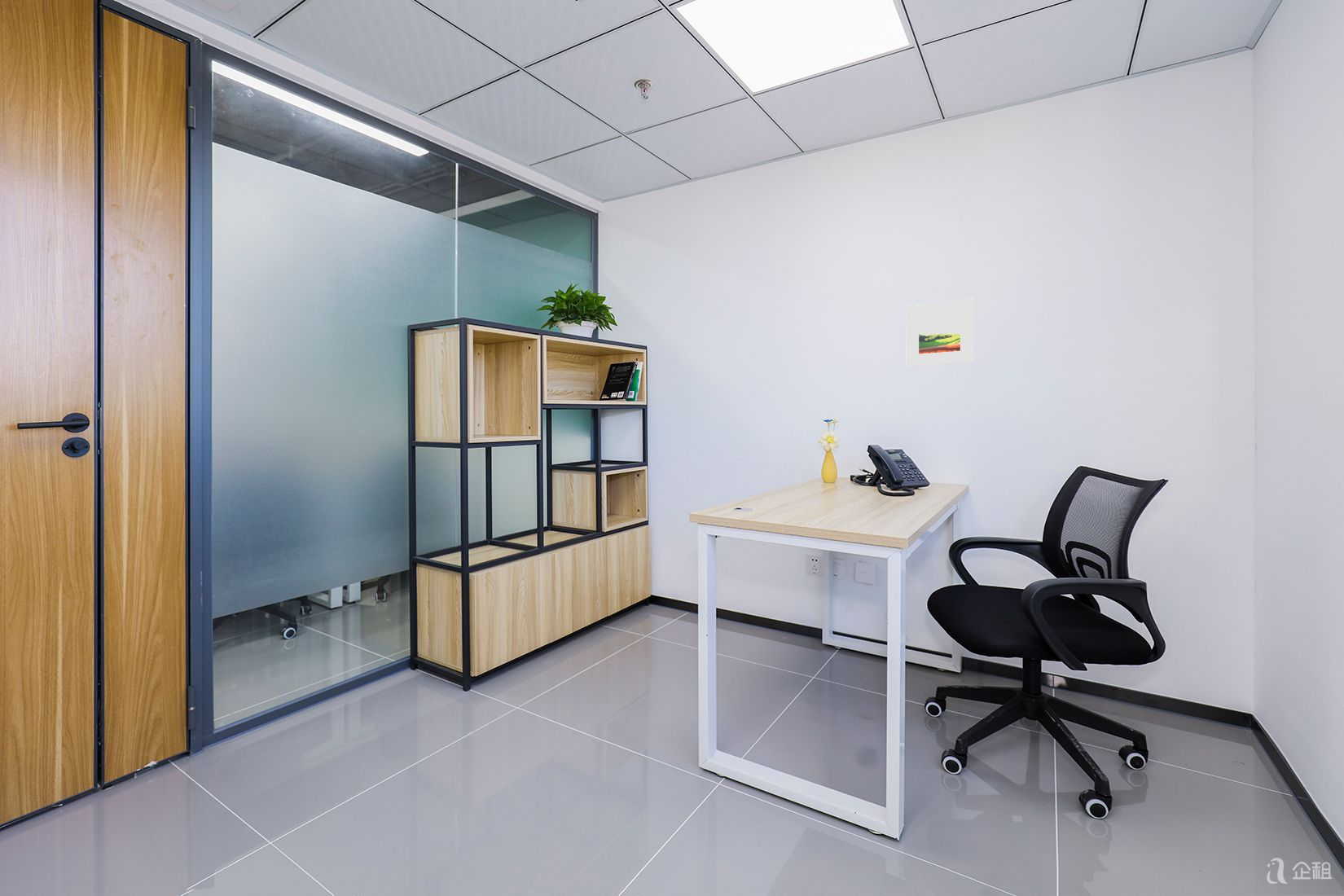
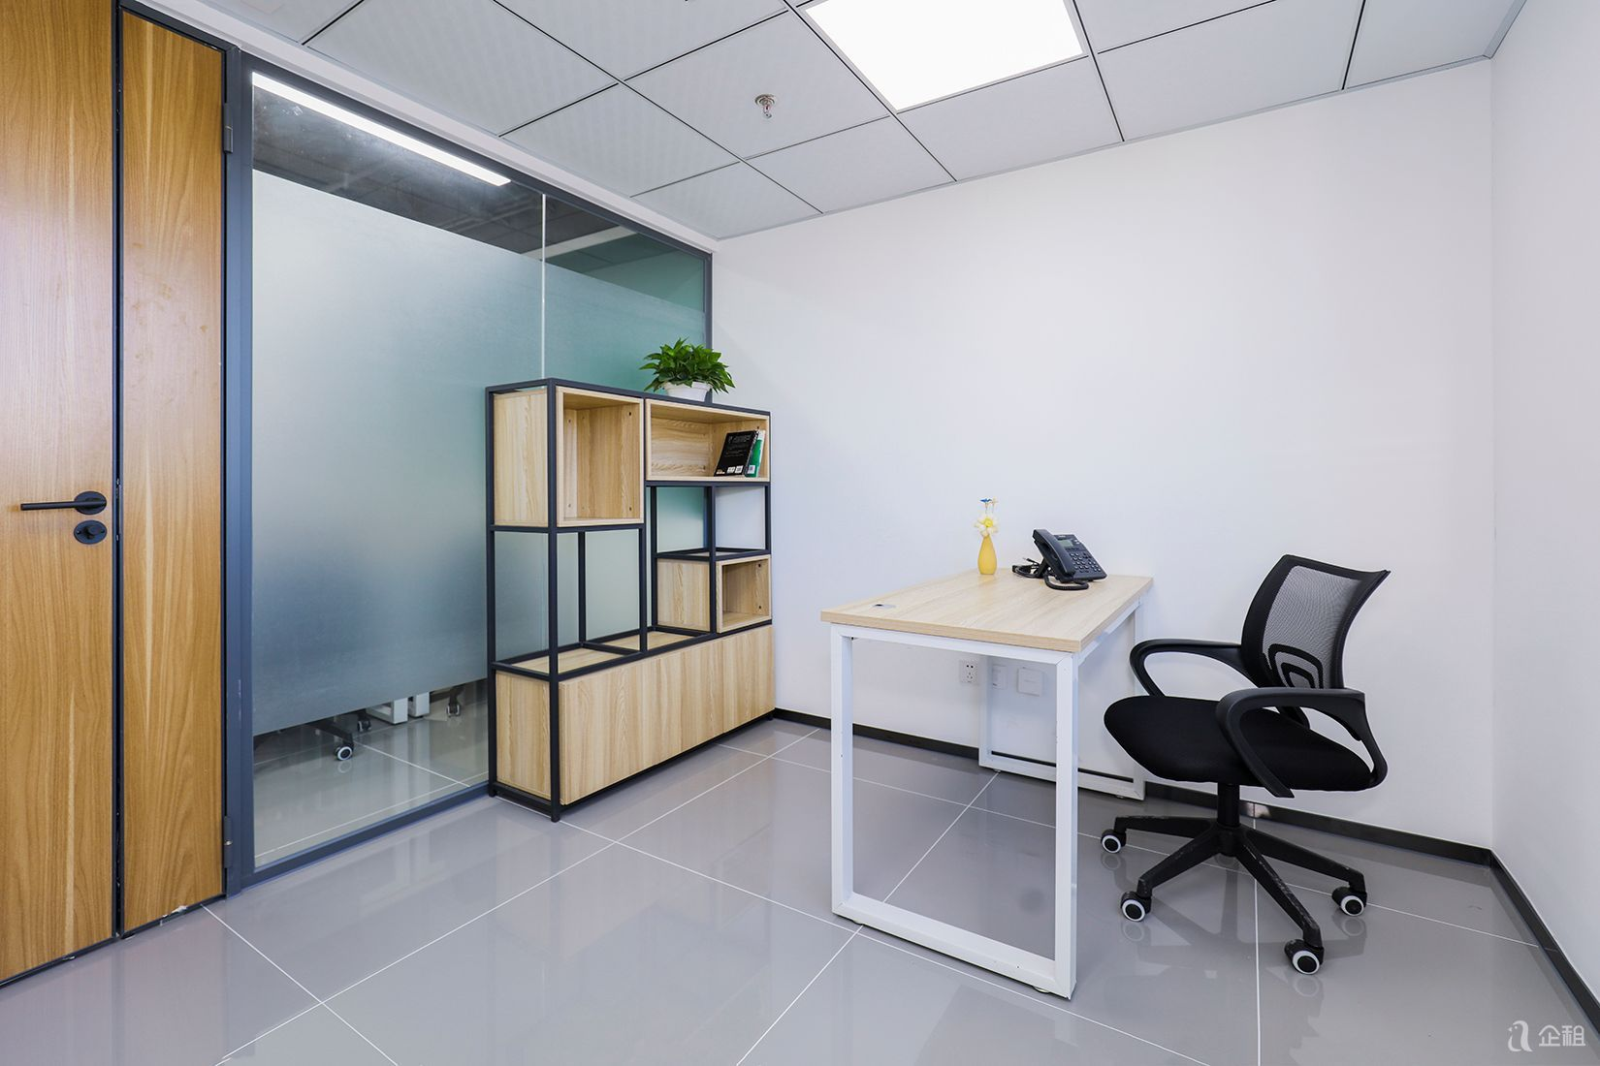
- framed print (939, 333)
